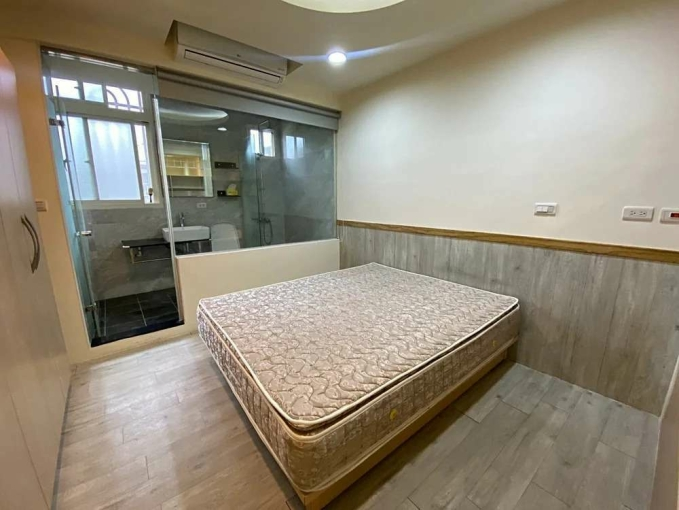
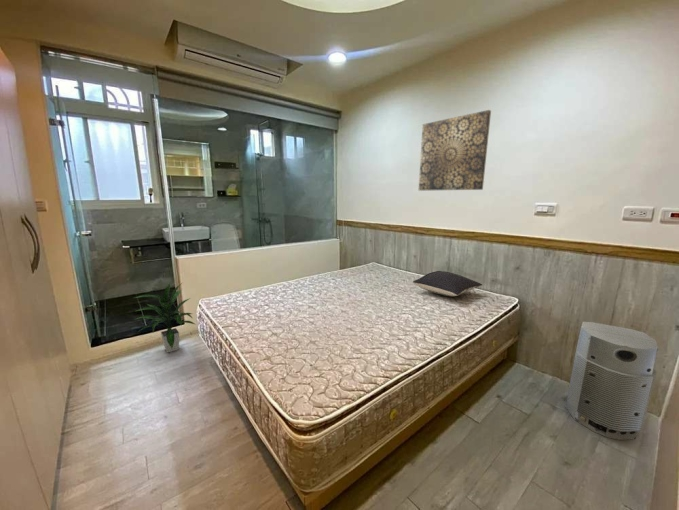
+ pillow (447, 283)
+ indoor plant (167, 317)
+ wall art (450, 154)
+ air purifier (608, 377)
